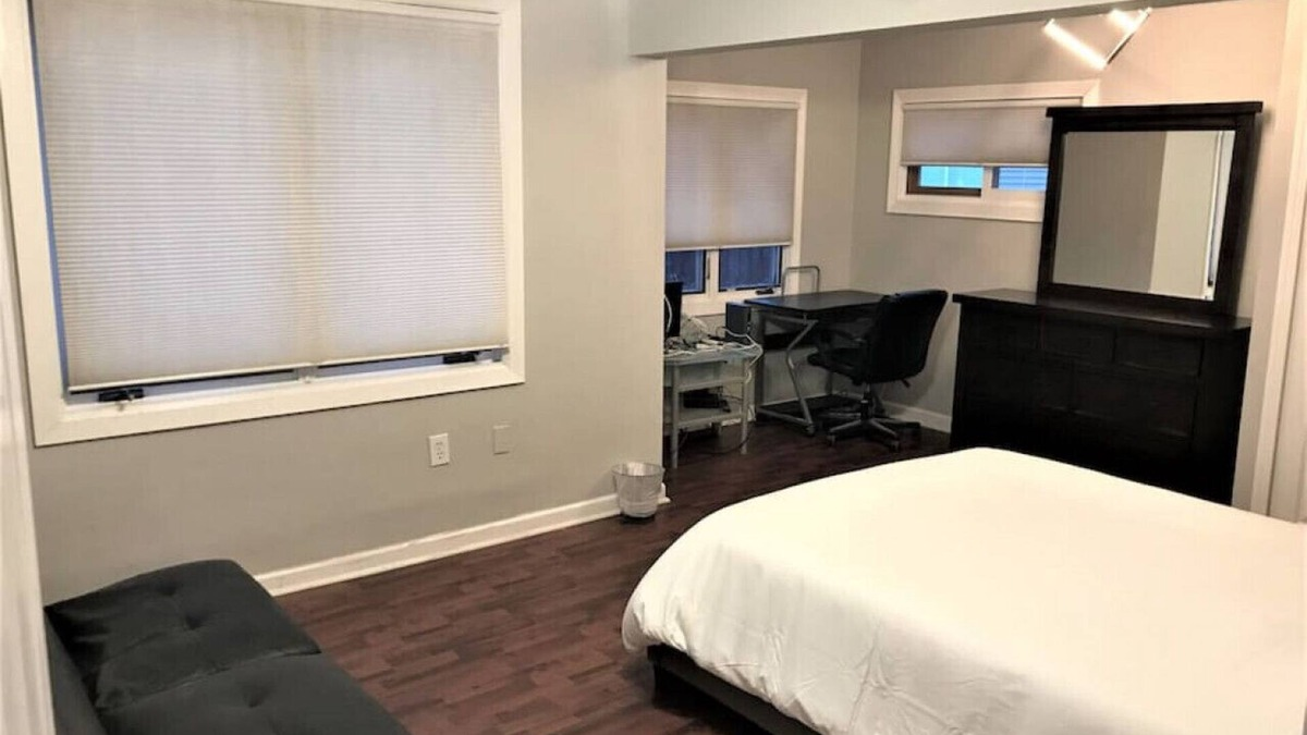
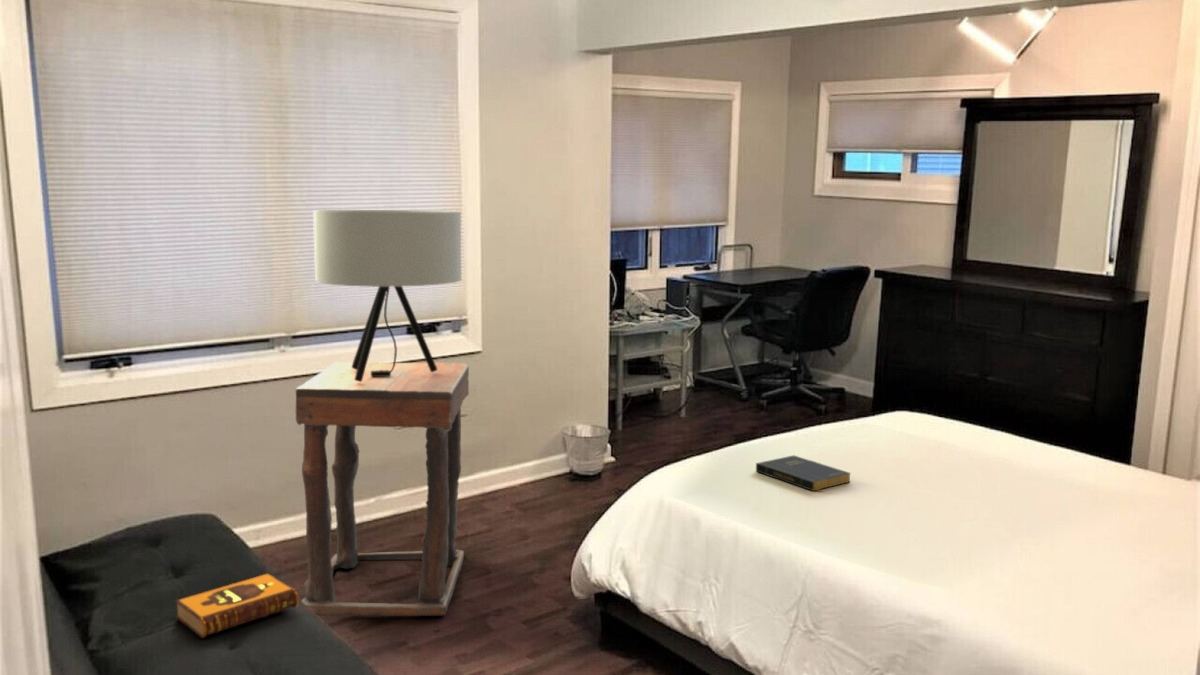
+ hardback book (238, 604)
+ book (804, 472)
+ side table (356, 473)
+ table lamp (388, 293)
